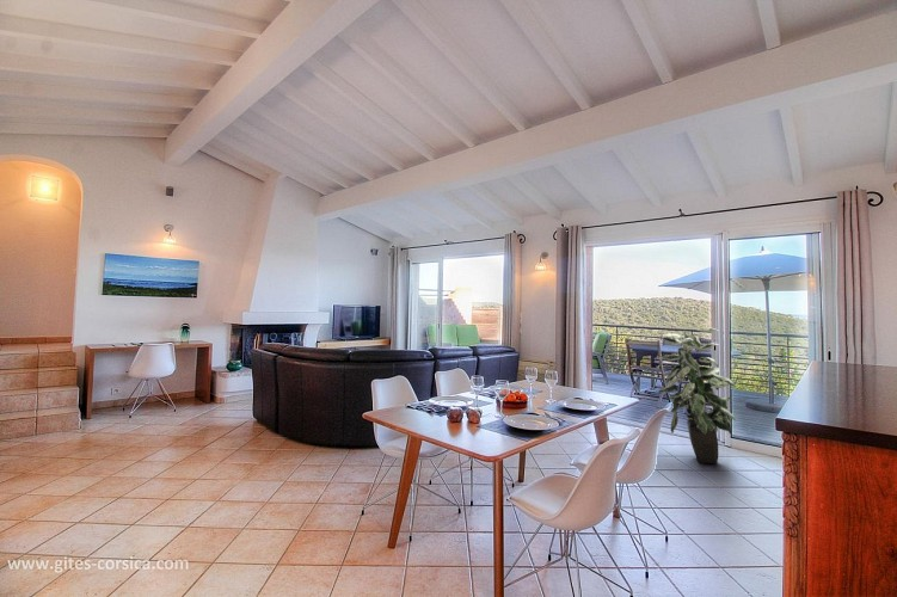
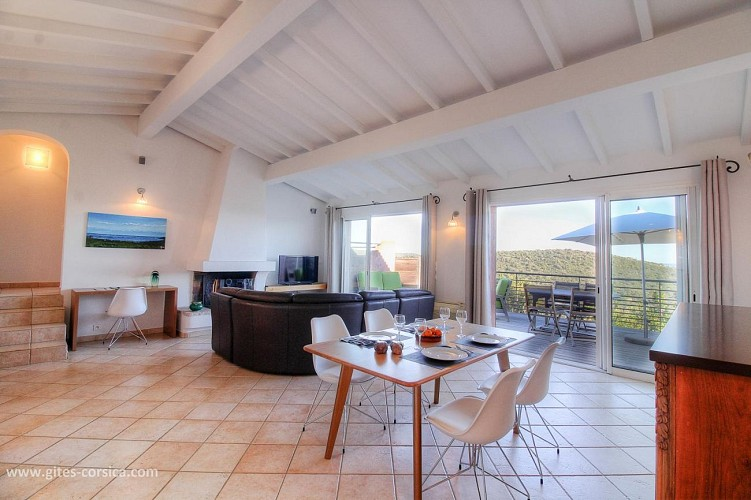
- indoor plant (698, 394)
